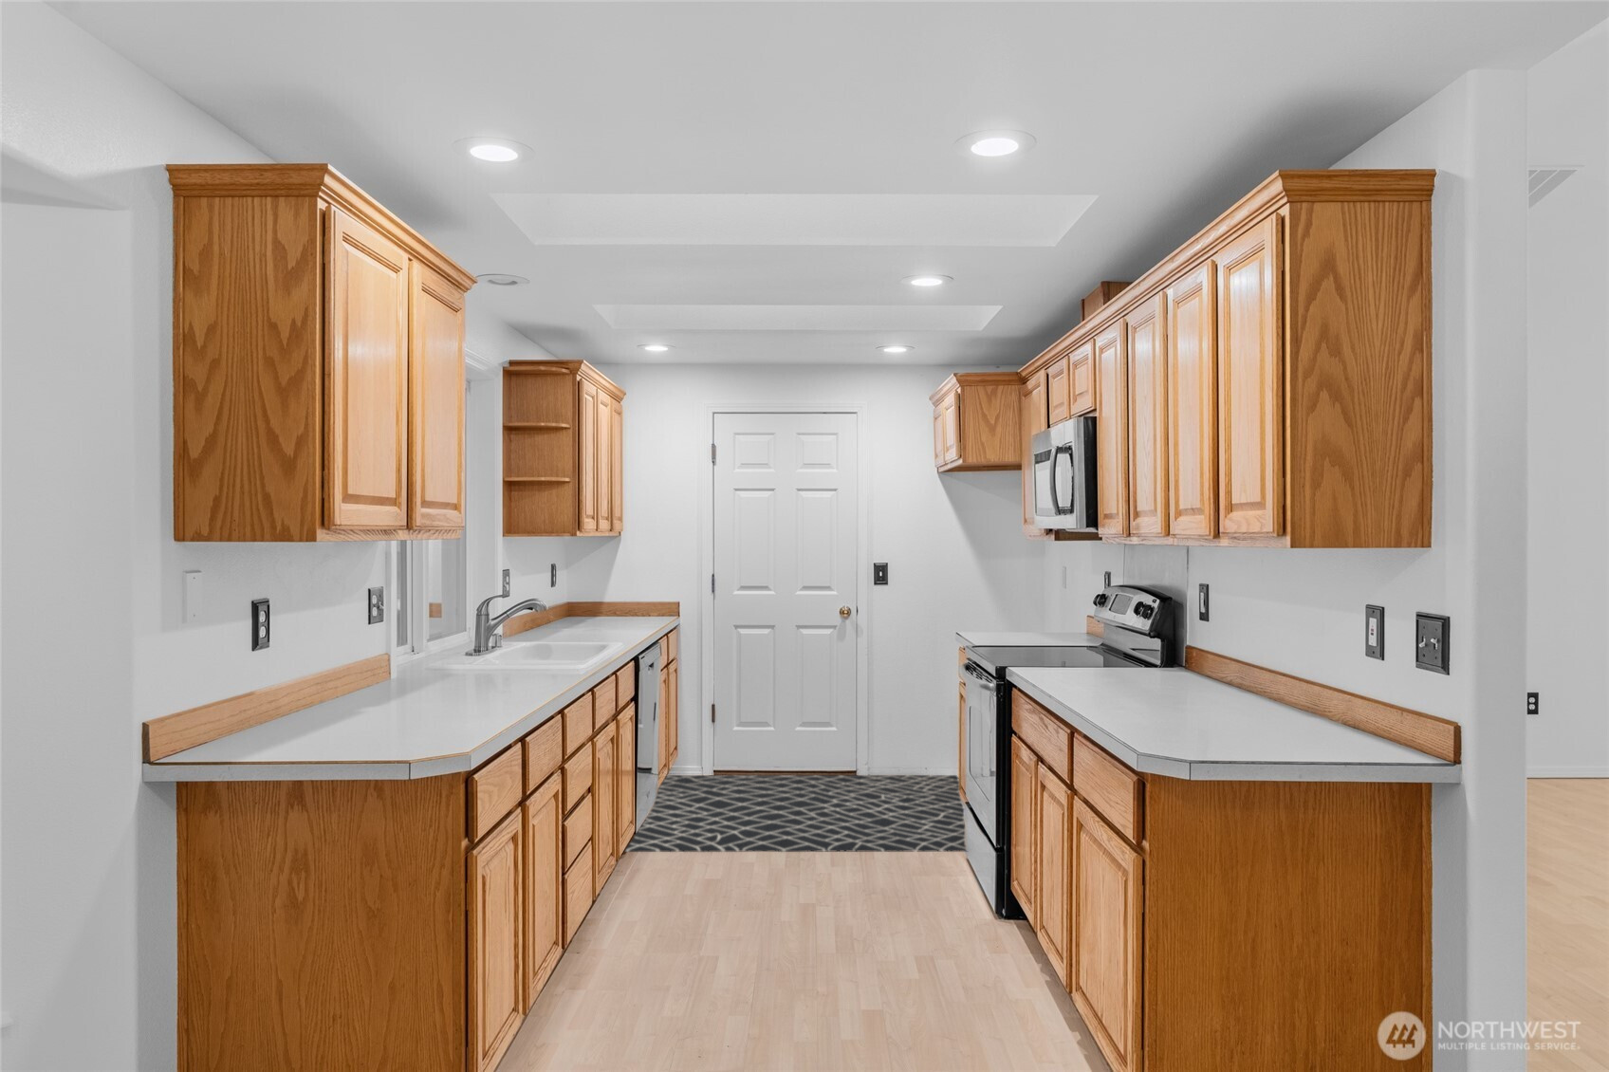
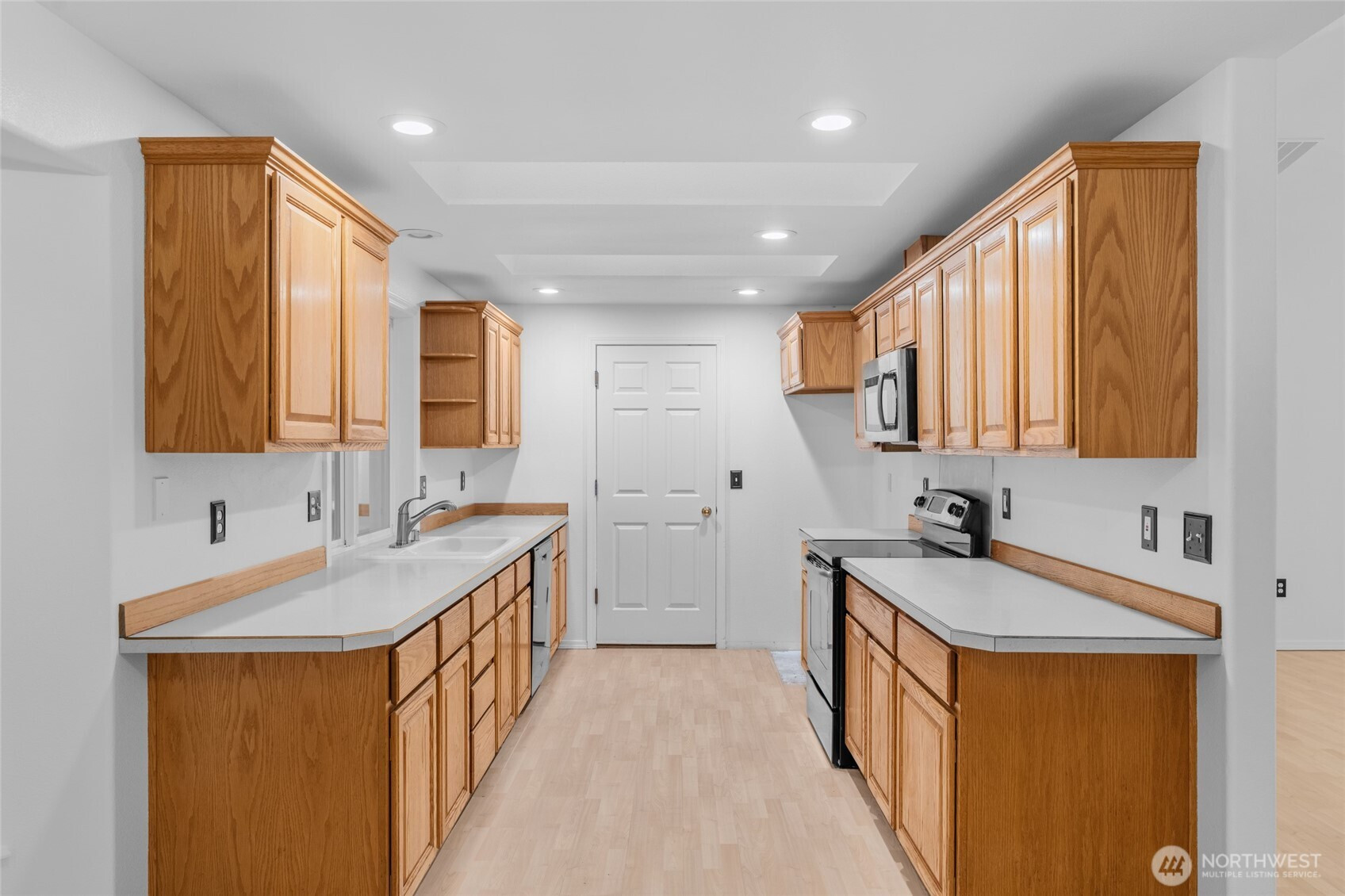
- rug (792, 808)
